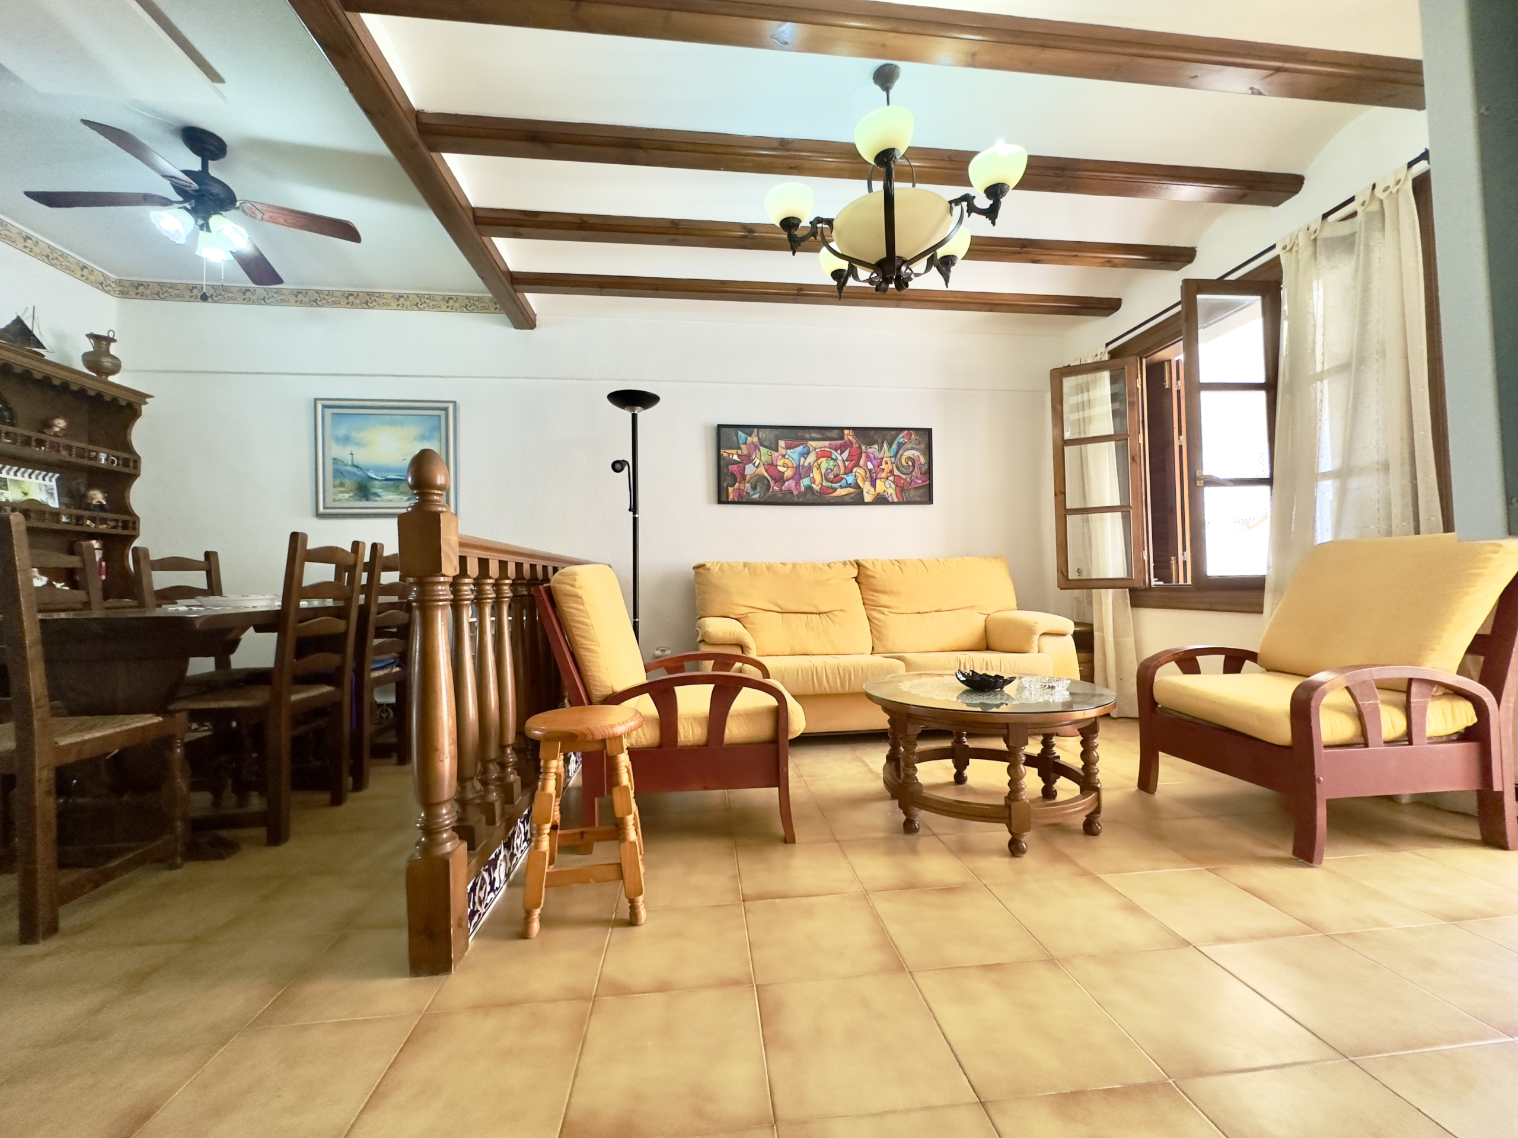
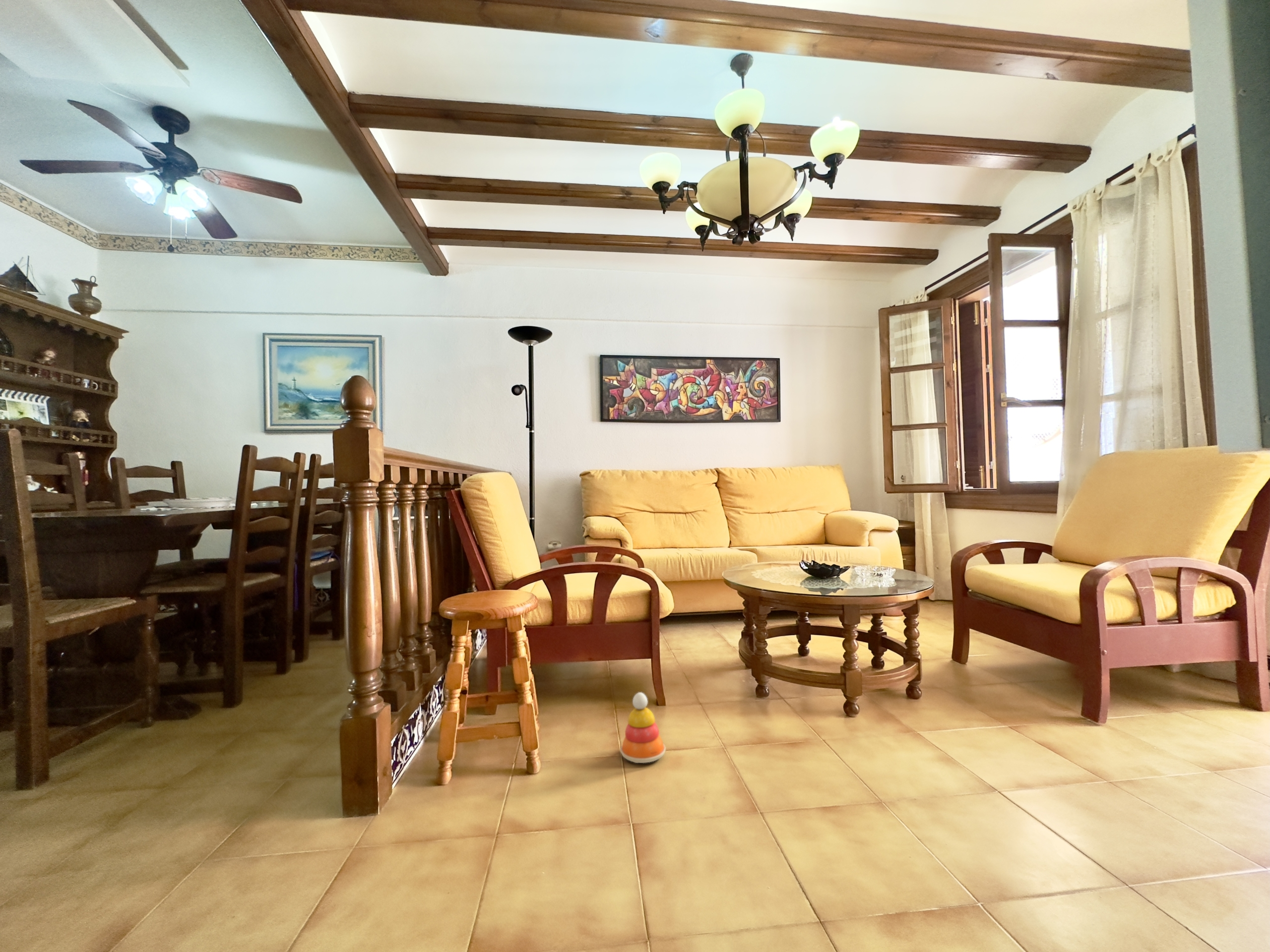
+ stacking toy (642, 723)
